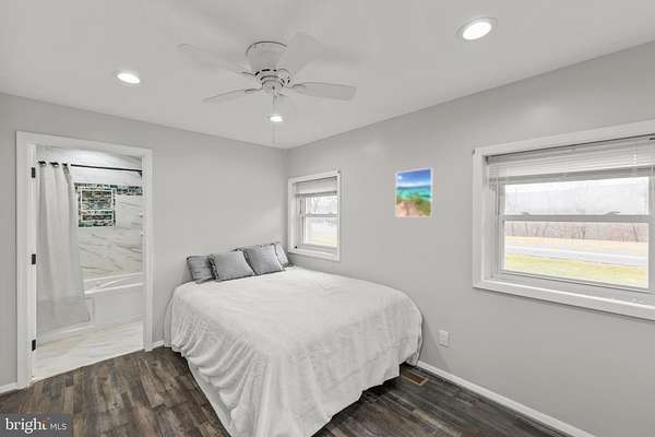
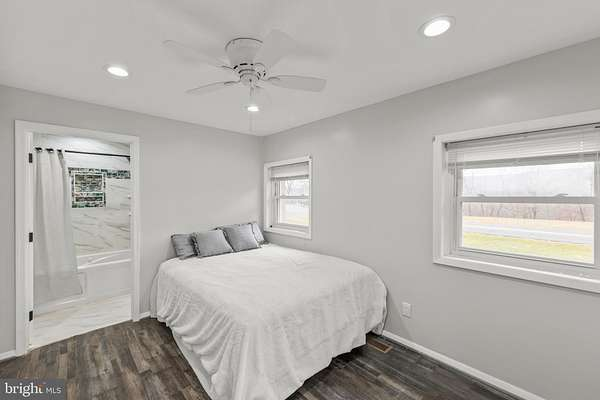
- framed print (413, 193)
